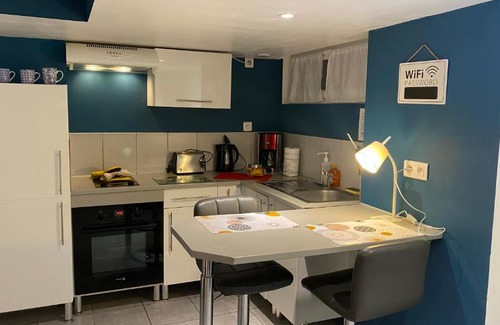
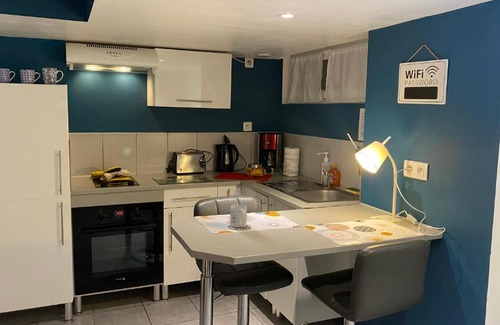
+ mug (239, 216)
